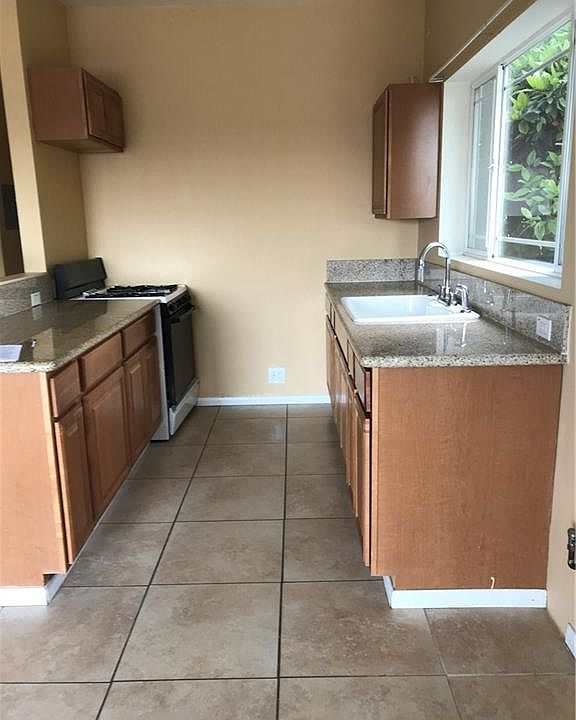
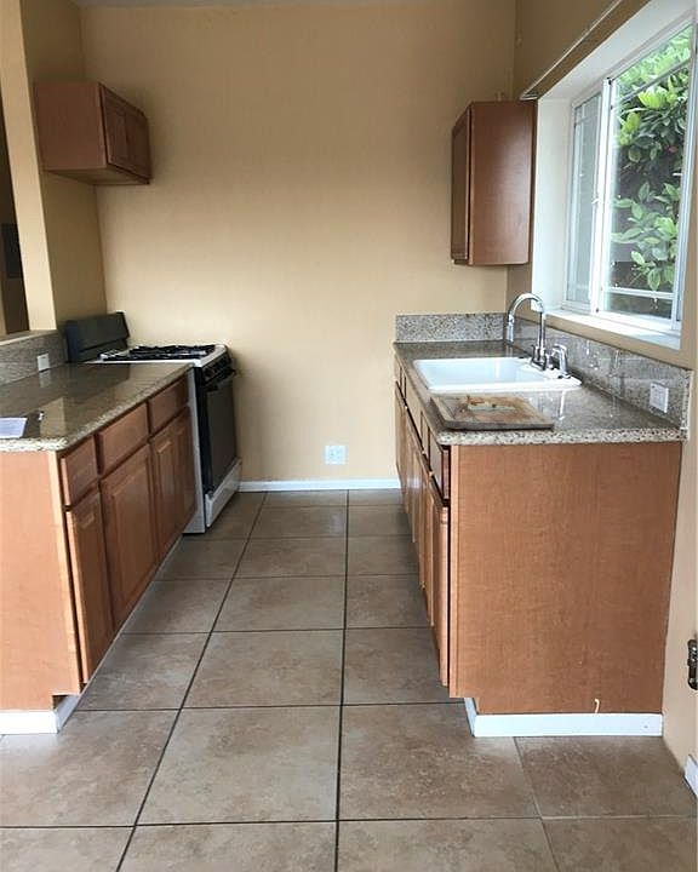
+ cutting board (486, 402)
